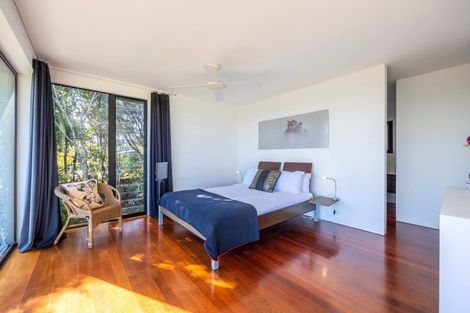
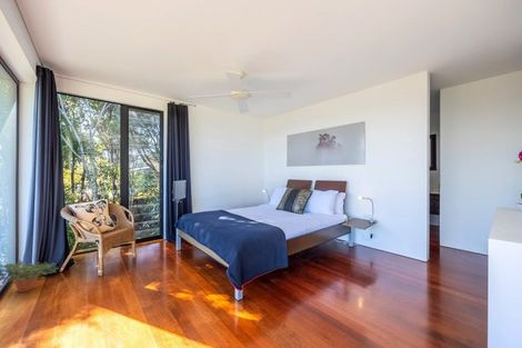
+ potted plant (30, 274)
